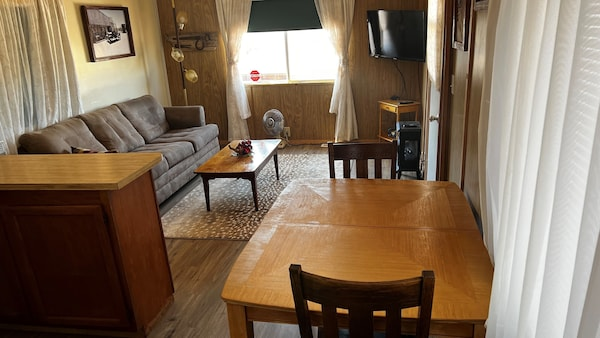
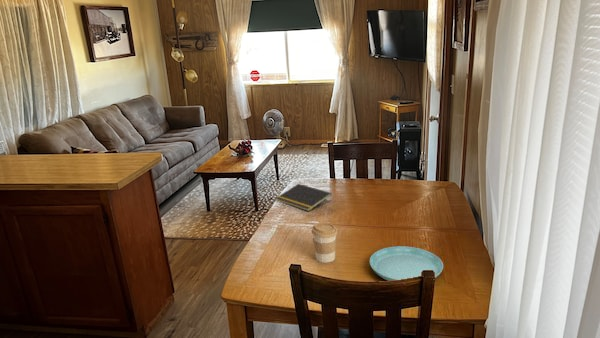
+ coffee cup (324, 241)
+ saucer (405, 266)
+ notepad (303, 196)
